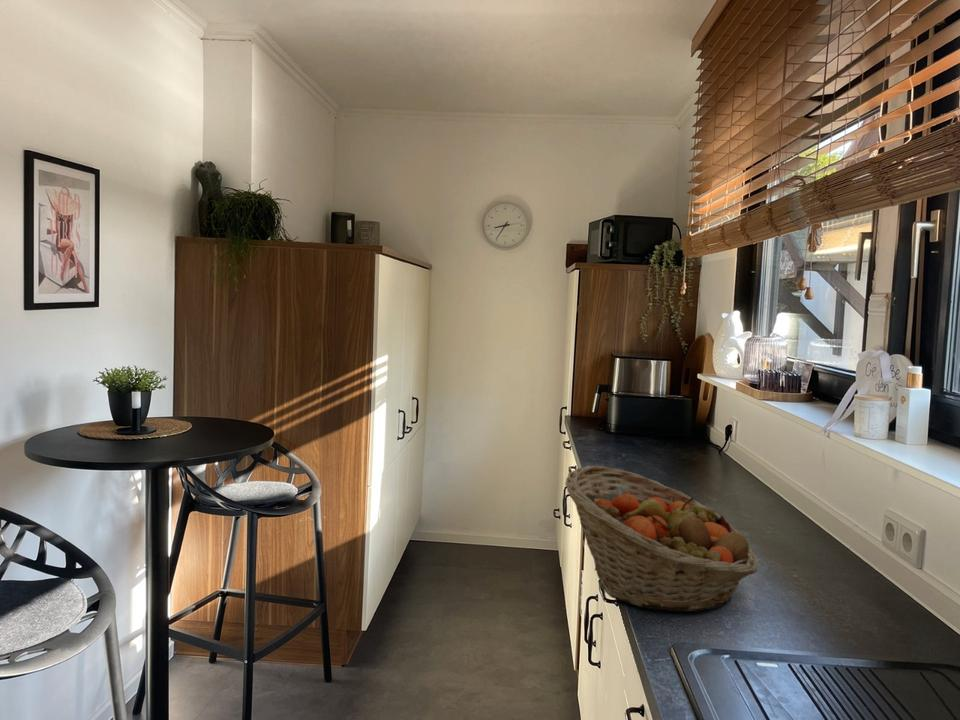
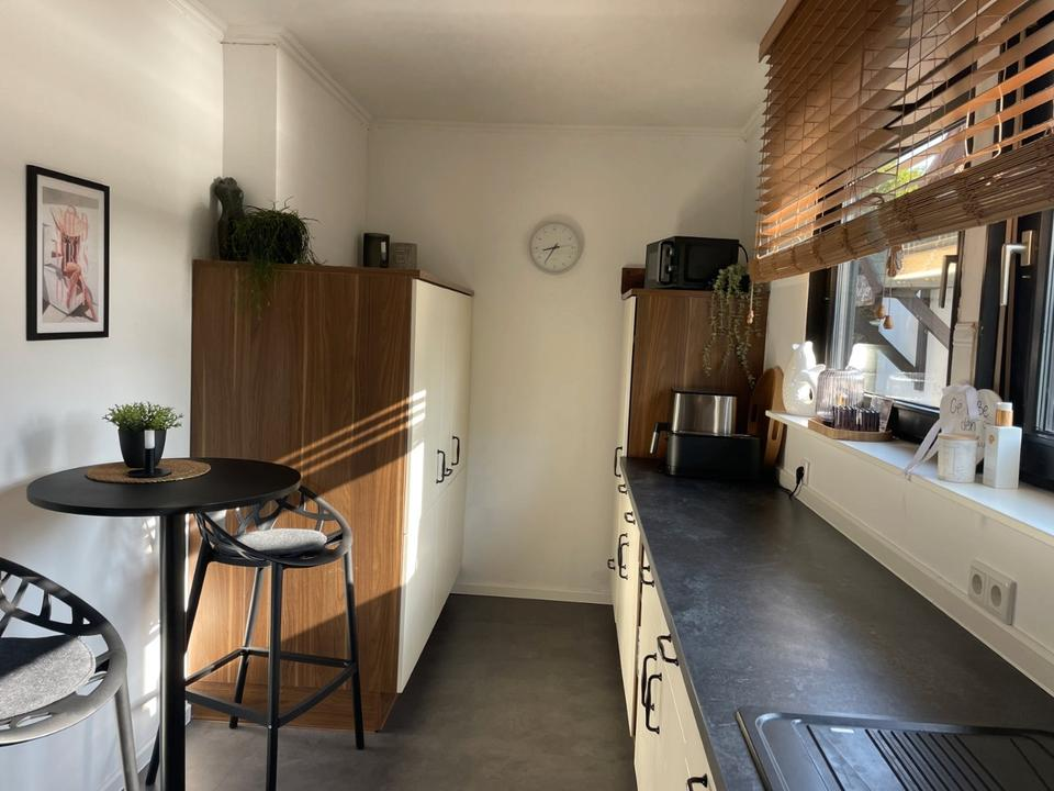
- fruit basket (657, 531)
